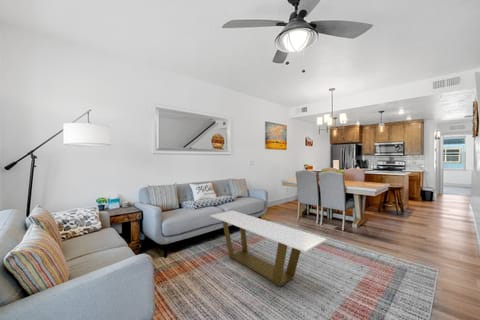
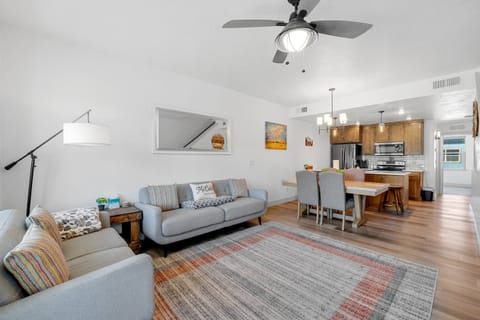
- coffee table (261, 235)
